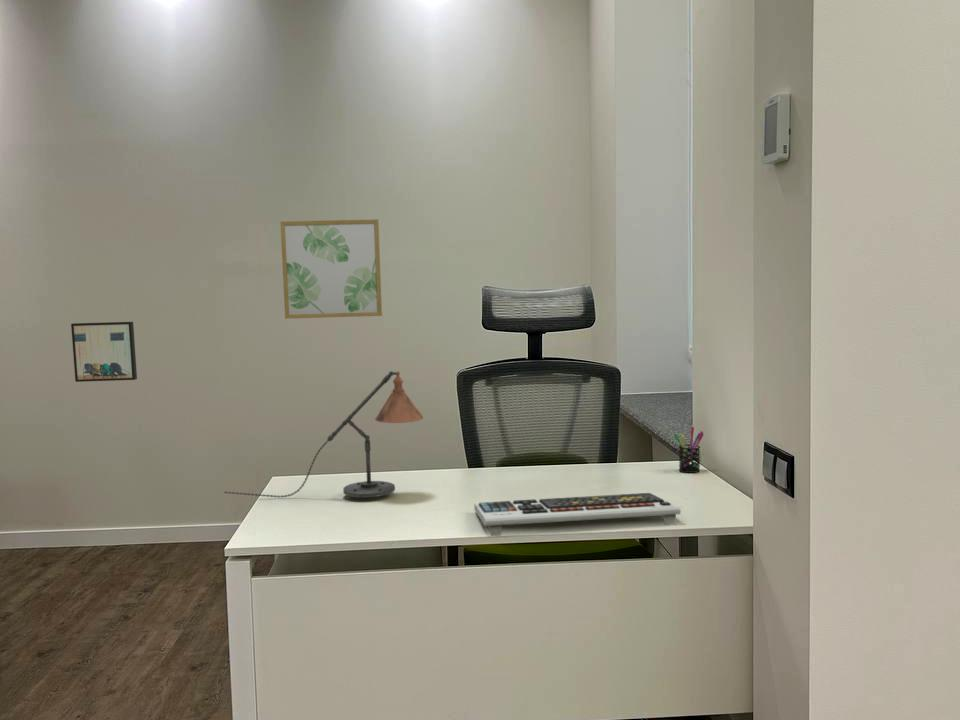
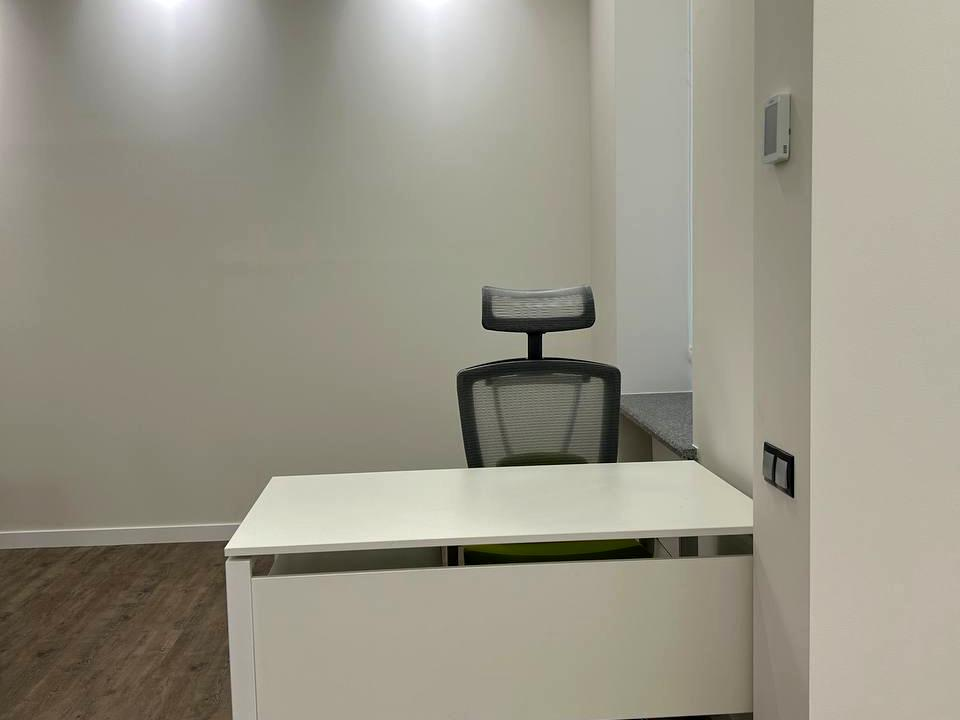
- wall art (104, 351)
- computer keyboard (573, 508)
- desk lamp (327, 438)
- pen holder (687, 449)
- wall art (331, 269)
